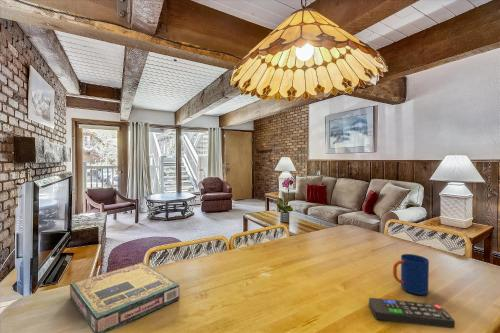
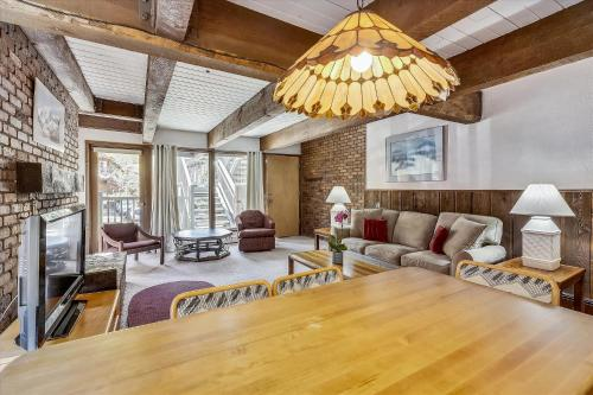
- video game box (124, 291)
- mug (409, 273)
- remote control (408, 311)
